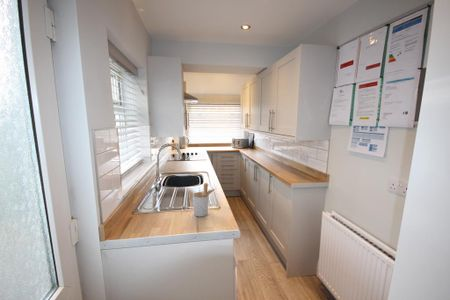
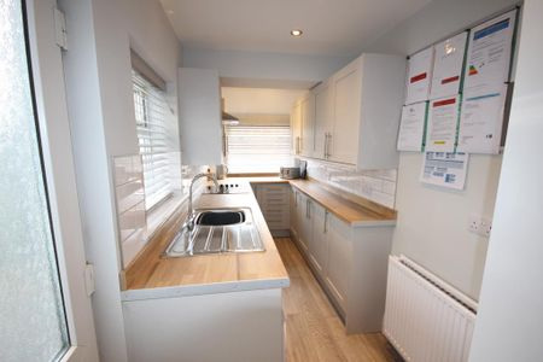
- utensil holder (204, 200)
